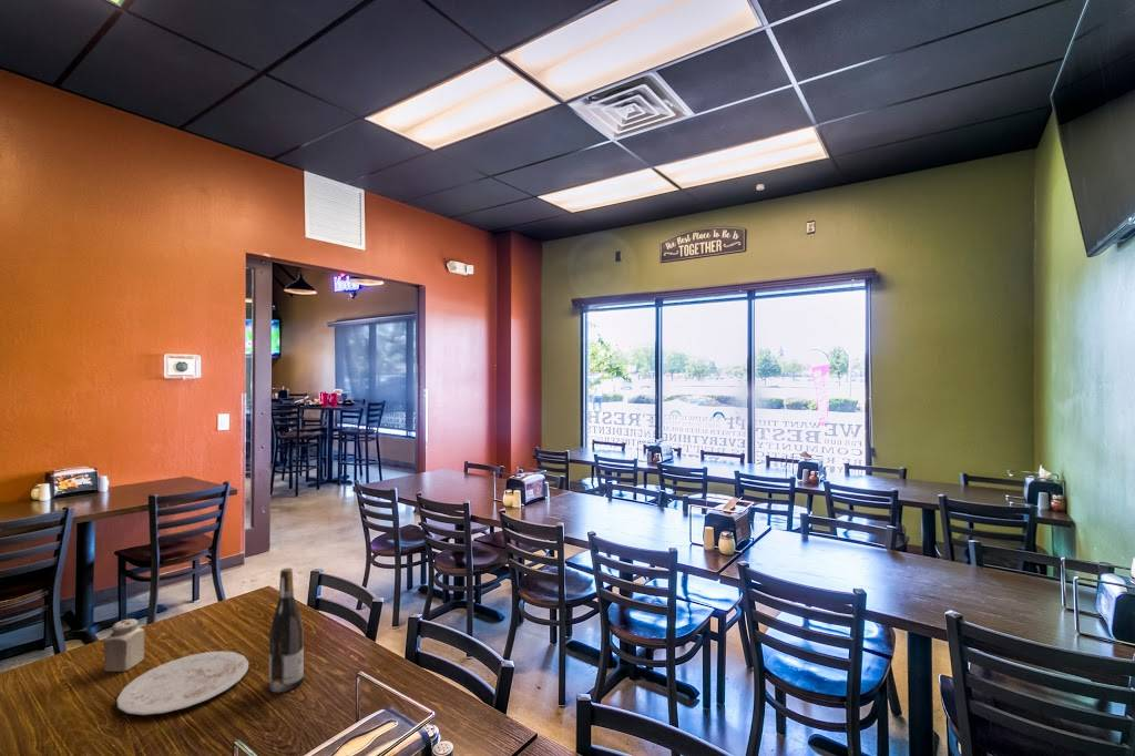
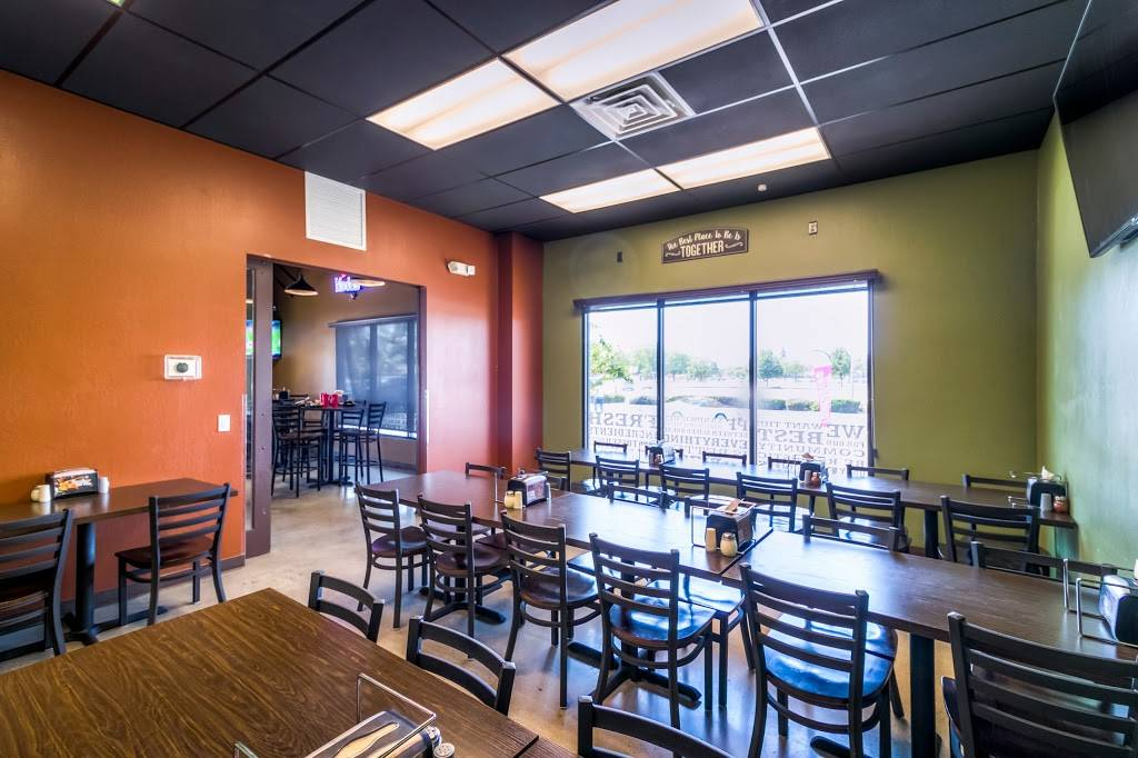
- plate (186, 681)
- wine bottle (286, 626)
- salt shaker (124, 643)
